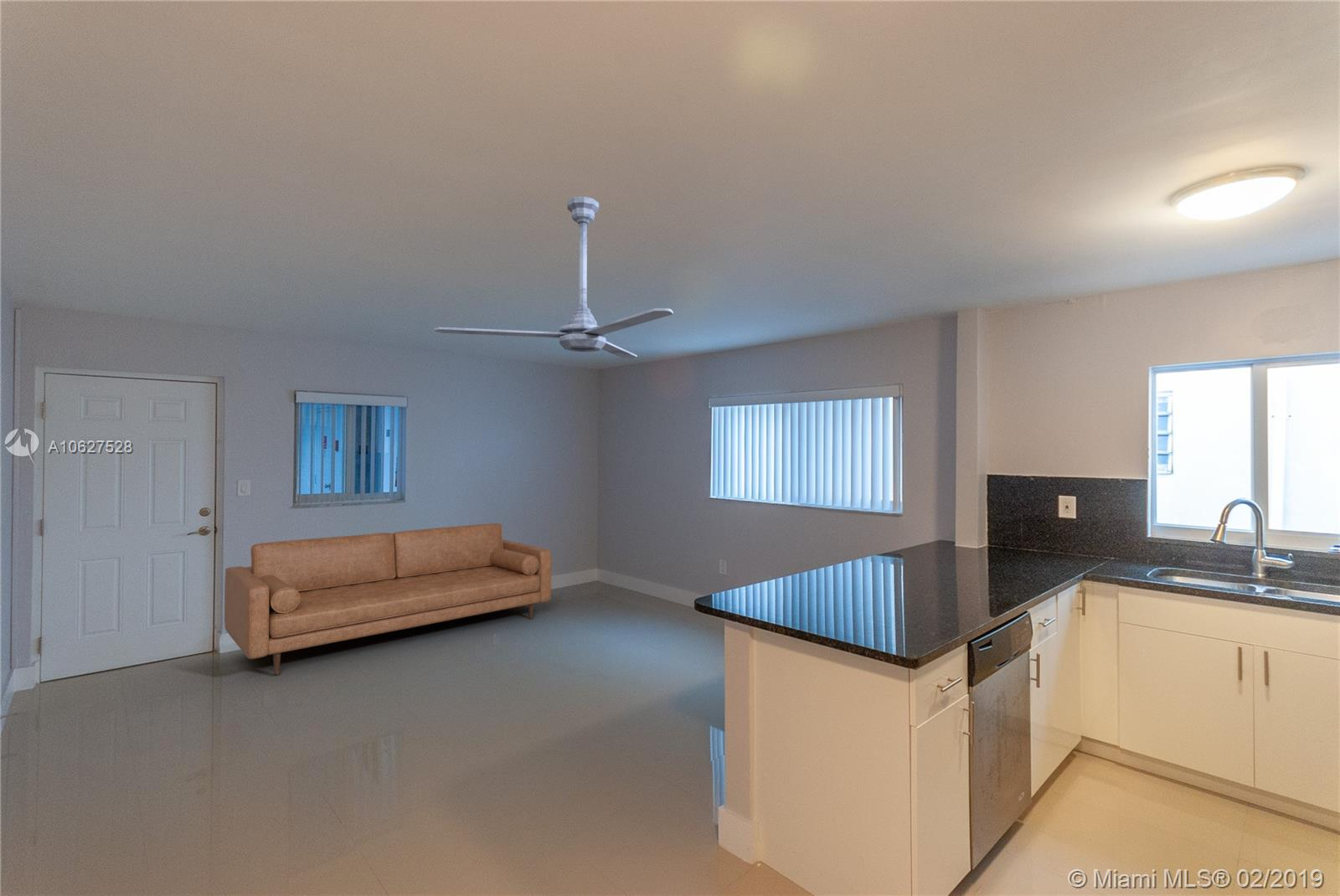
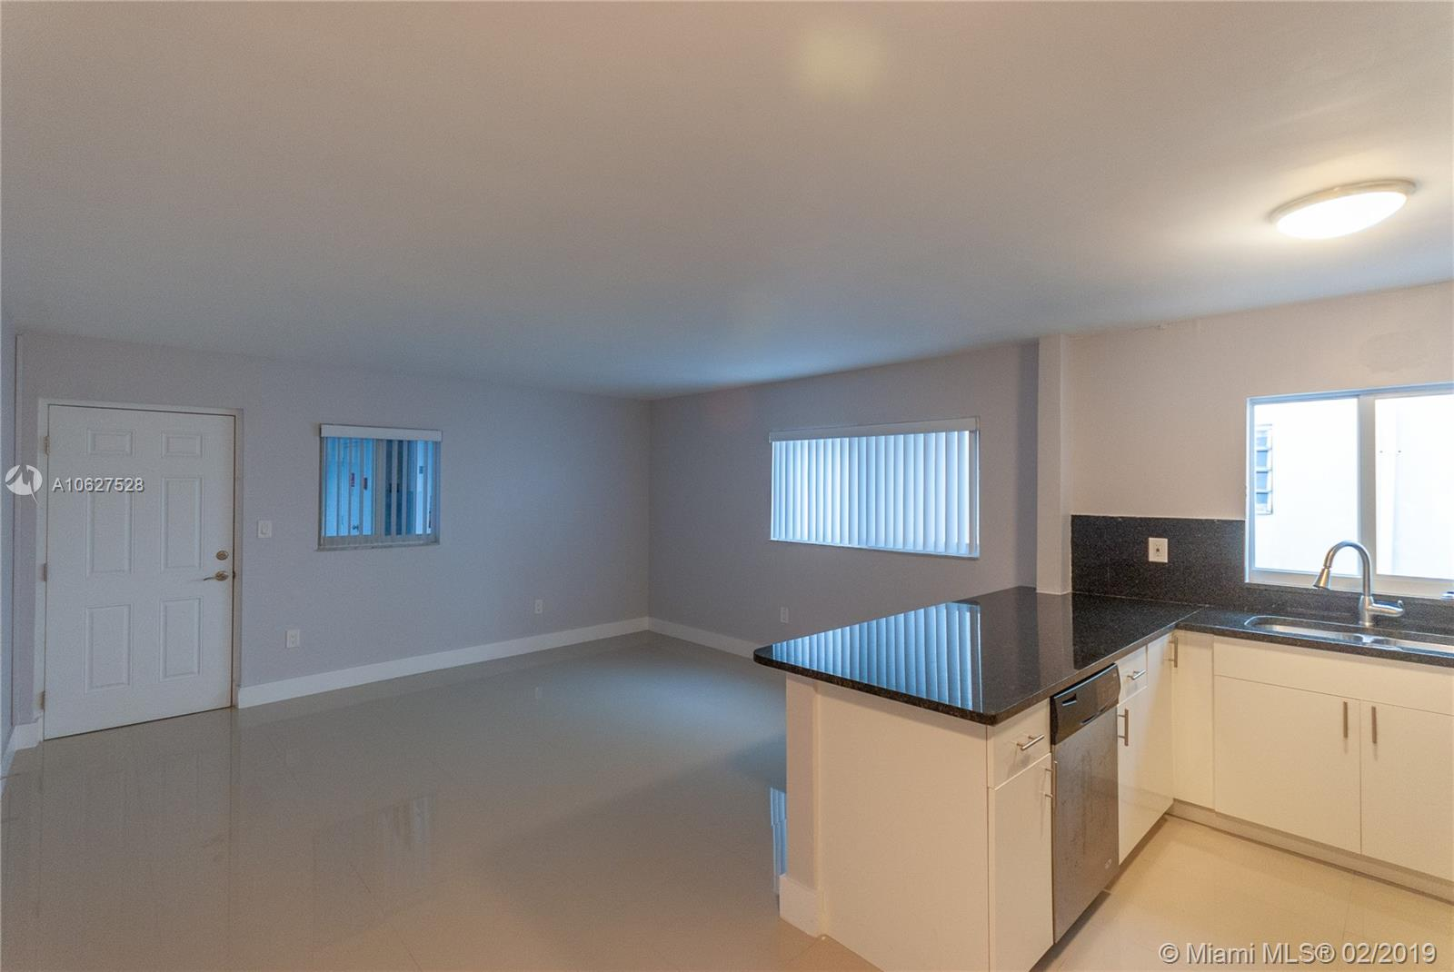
- sofa (403, 583)
- ceiling fan (579, 273)
